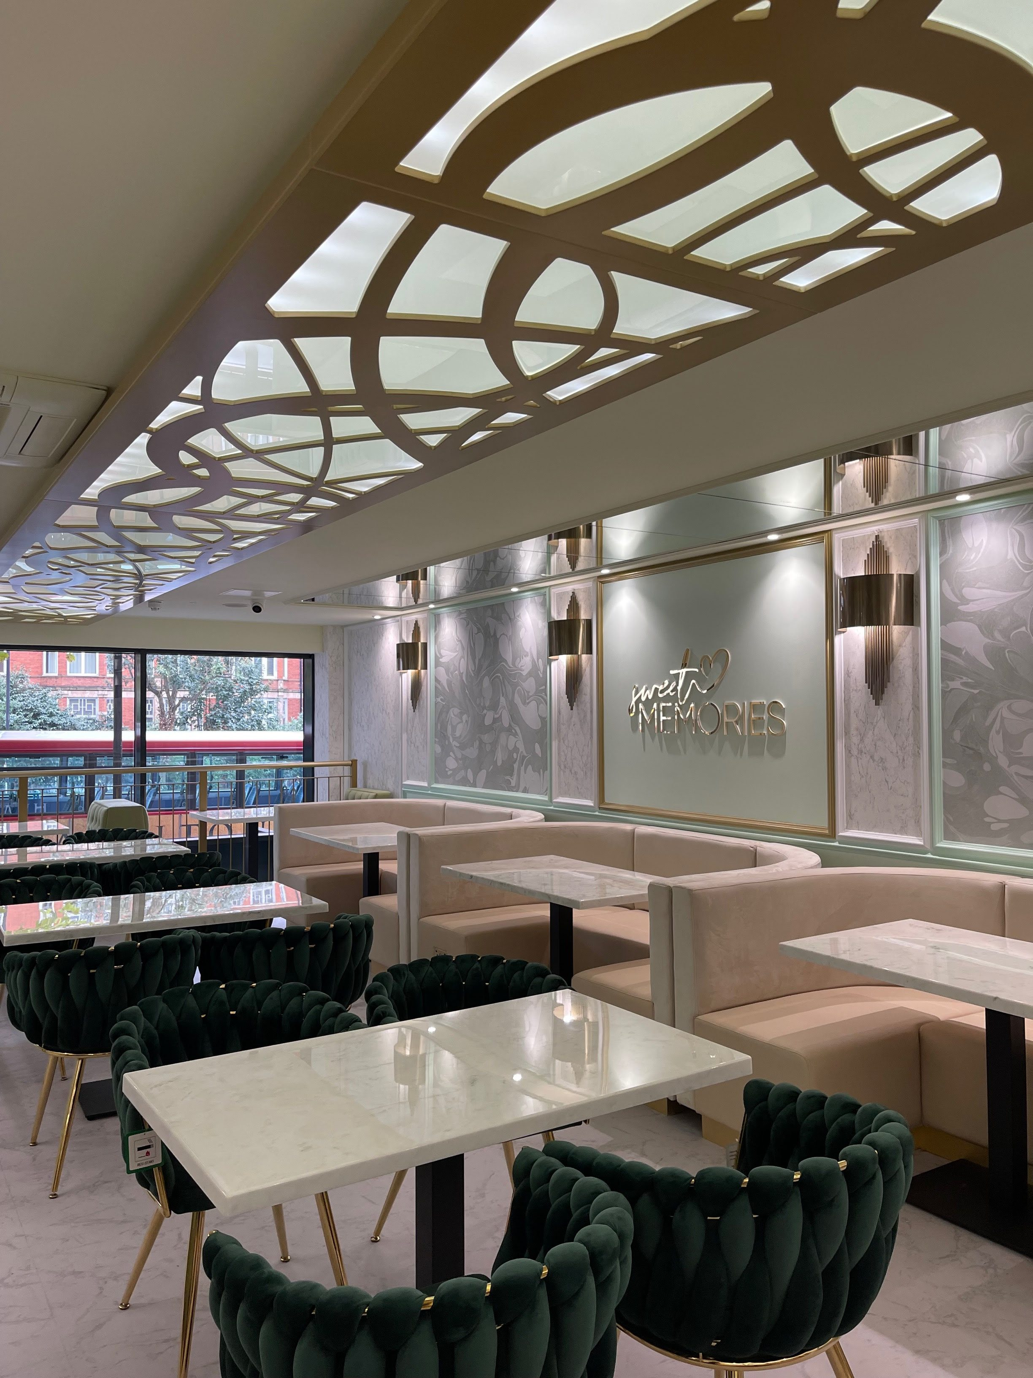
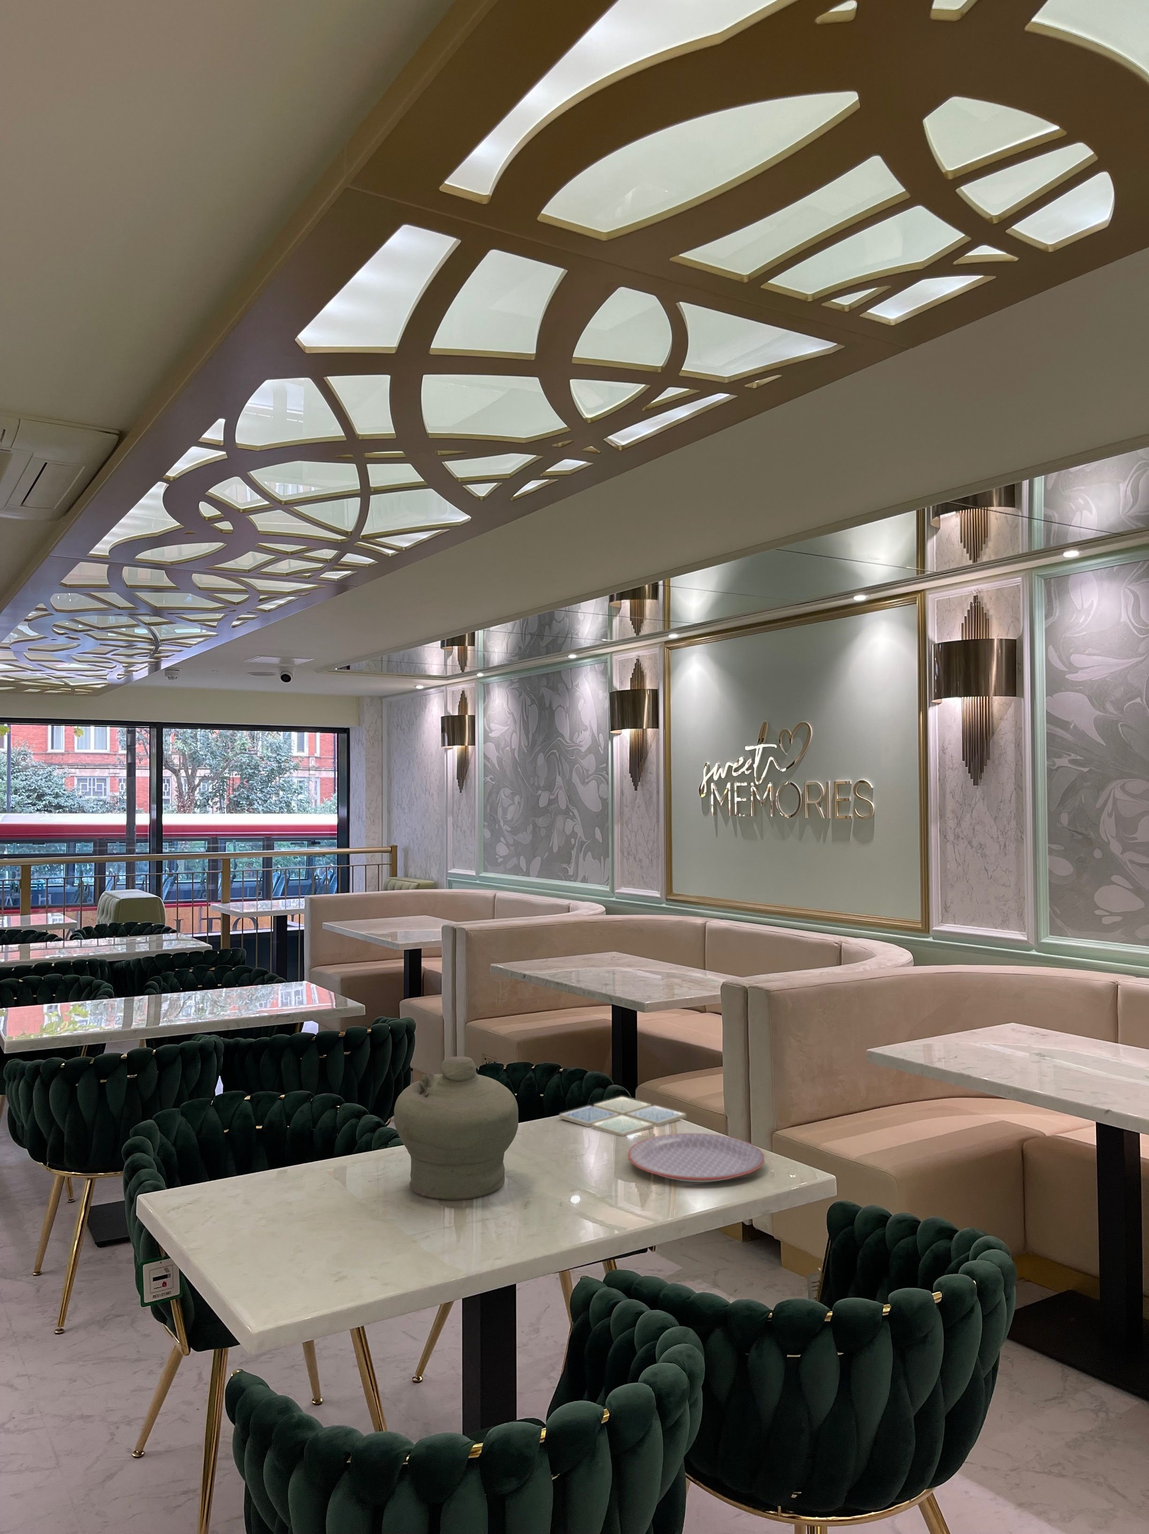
+ jar (456, 1121)
+ drink coaster (623, 1116)
+ plate (695, 1160)
